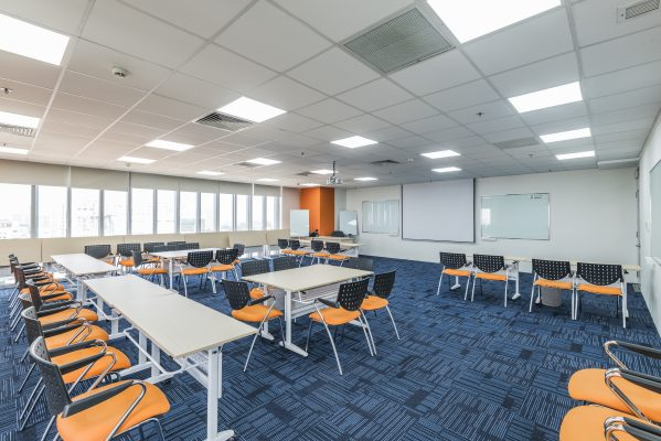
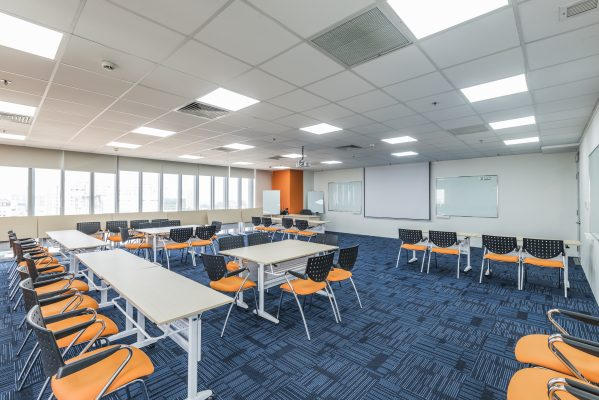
- waste bin (551, 294)
